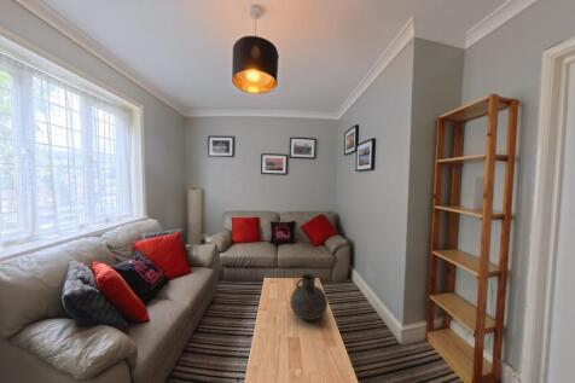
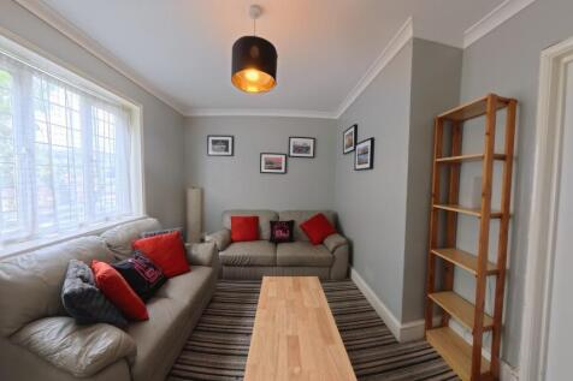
- vase (308, 296)
